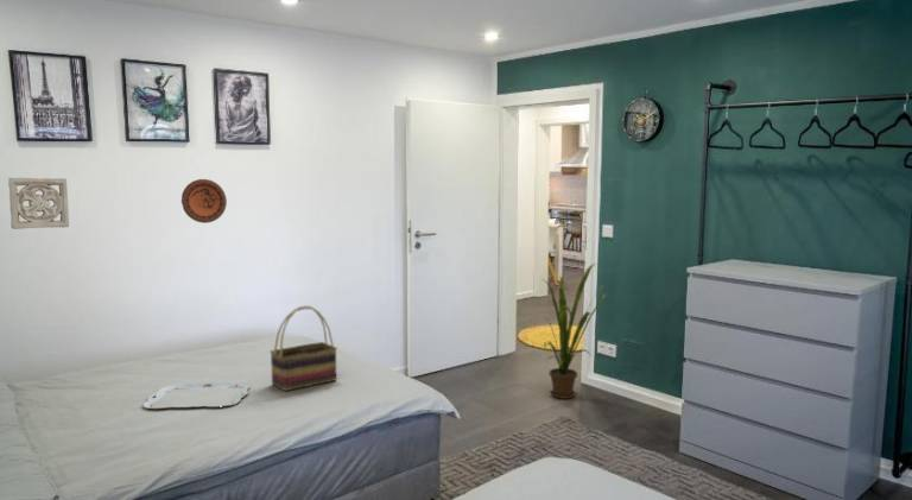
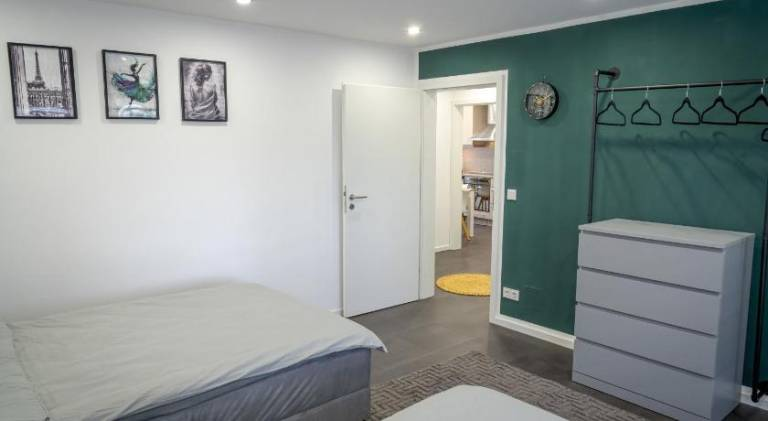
- serving tray (196, 388)
- wall ornament (38, 203)
- woven basket (303, 344)
- decorative plate (203, 201)
- house plant (566, 329)
